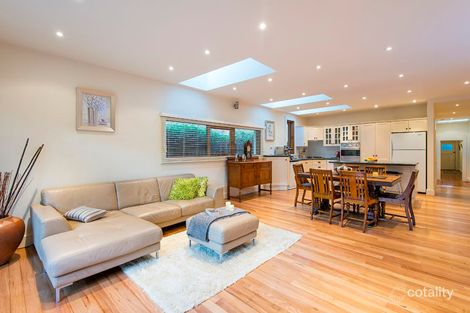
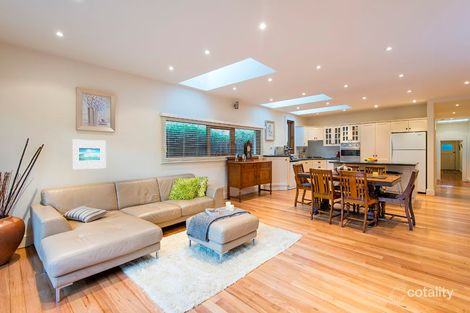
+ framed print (89, 154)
